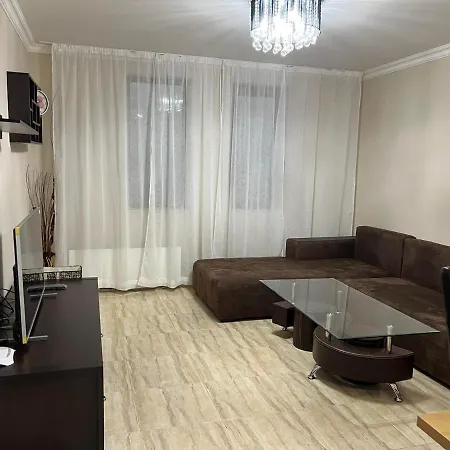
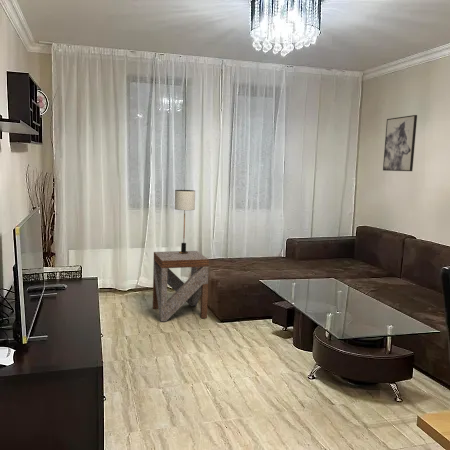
+ side table (179, 284)
+ table lamp (184, 221)
+ wall art (399, 144)
